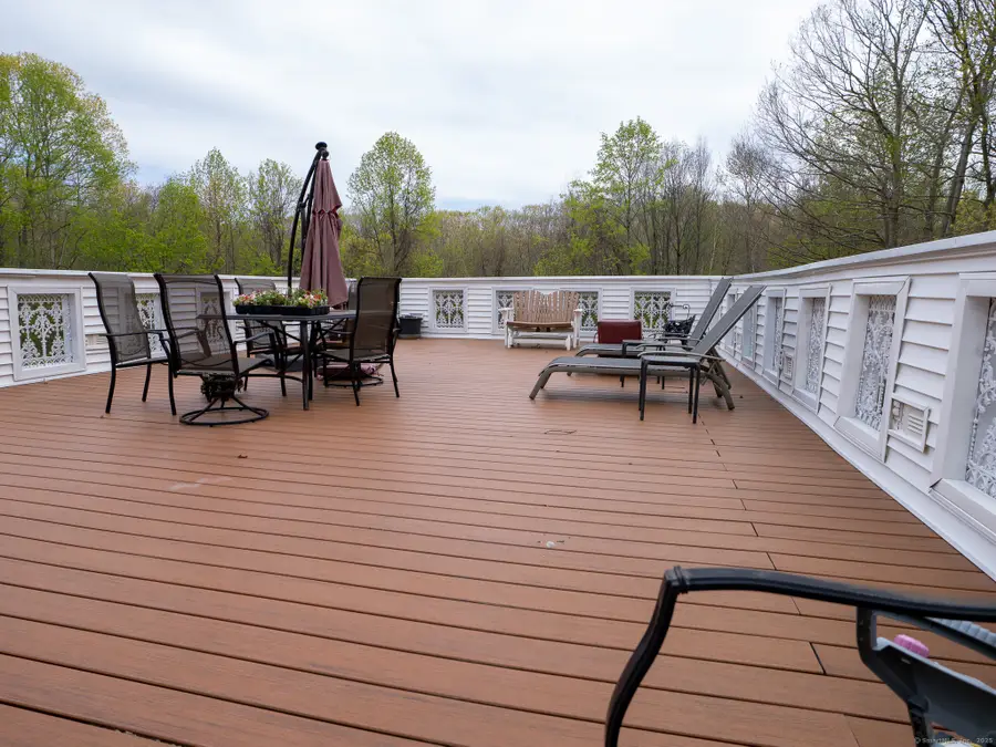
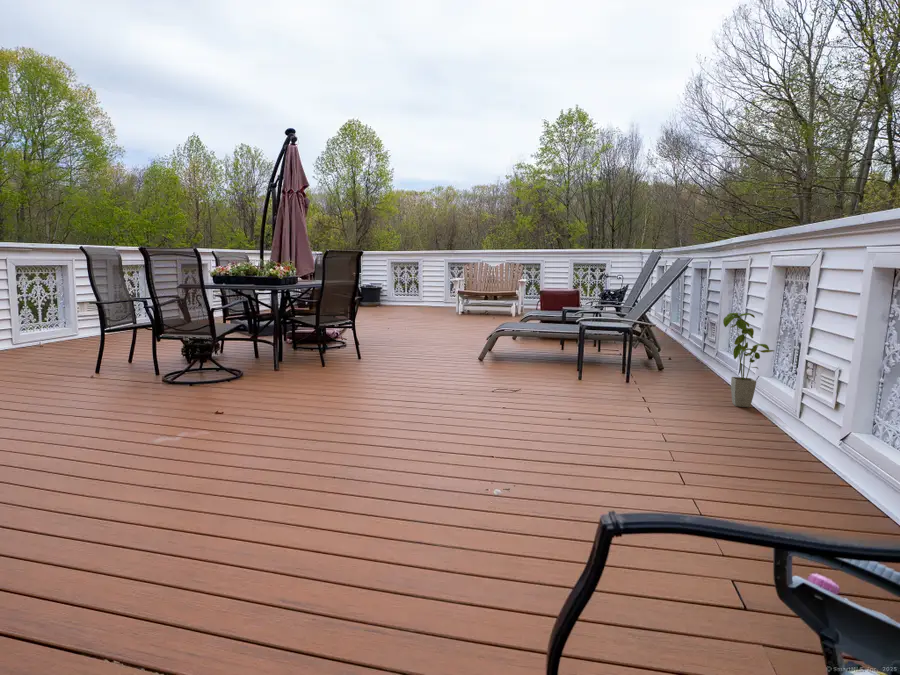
+ house plant (743, 360)
